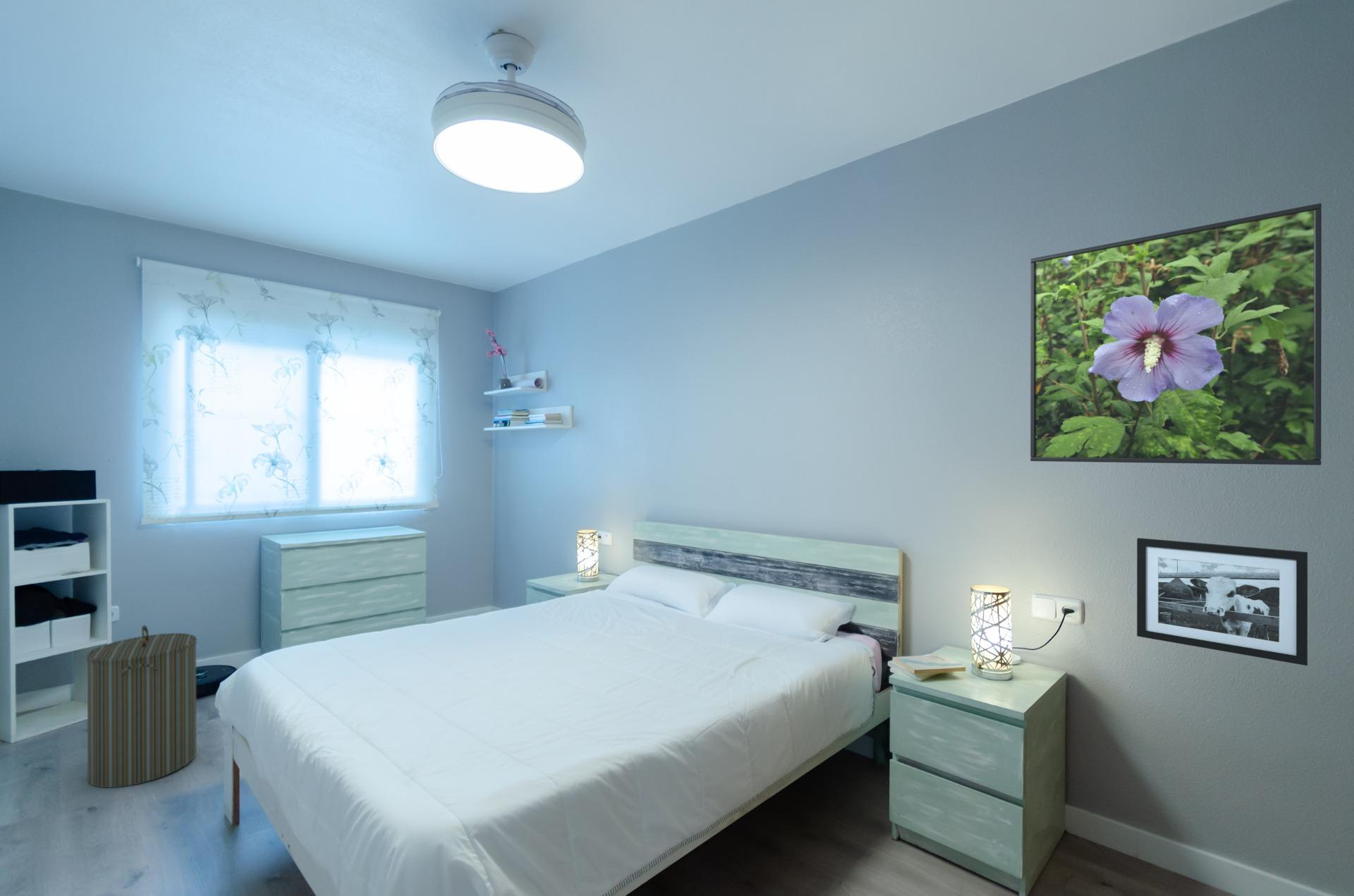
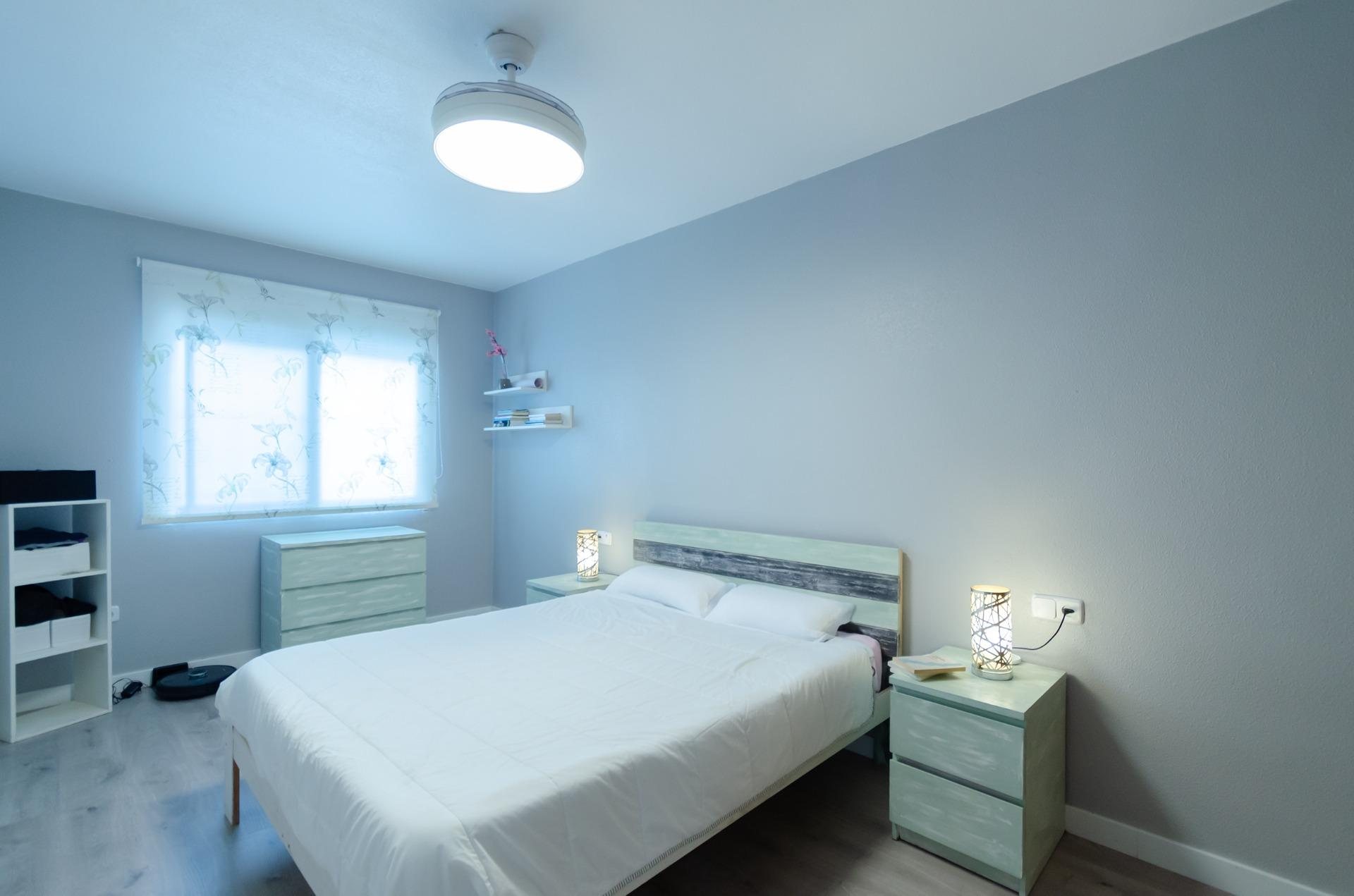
- picture frame (1216, 596)
- laundry hamper (144, 696)
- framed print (1157, 349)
